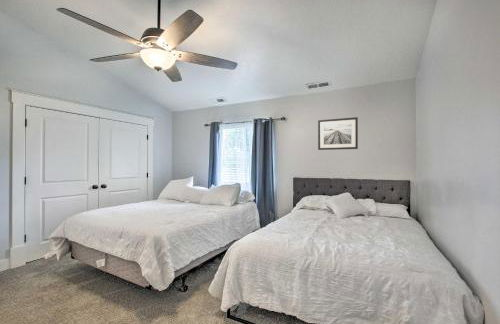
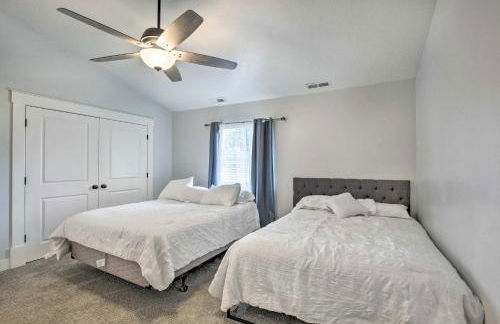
- wall art (337, 134)
